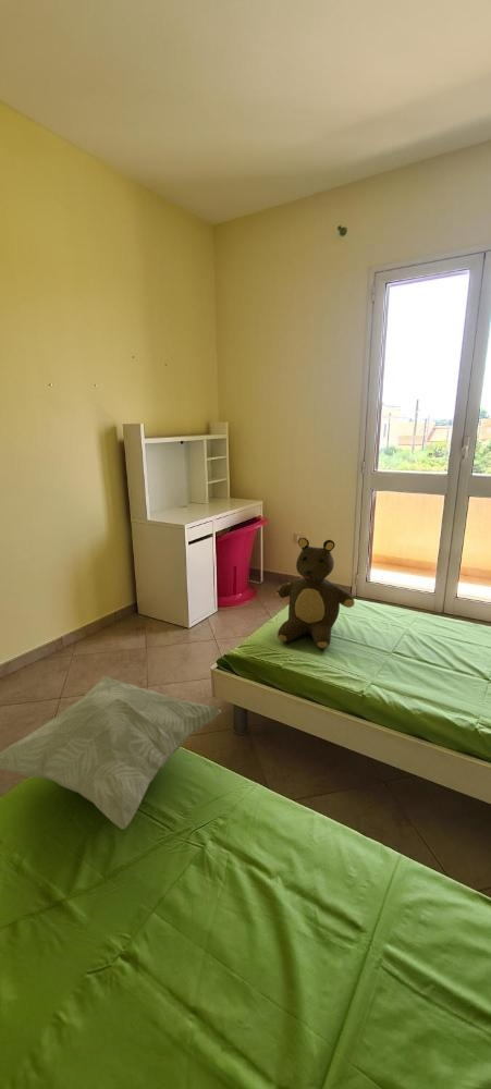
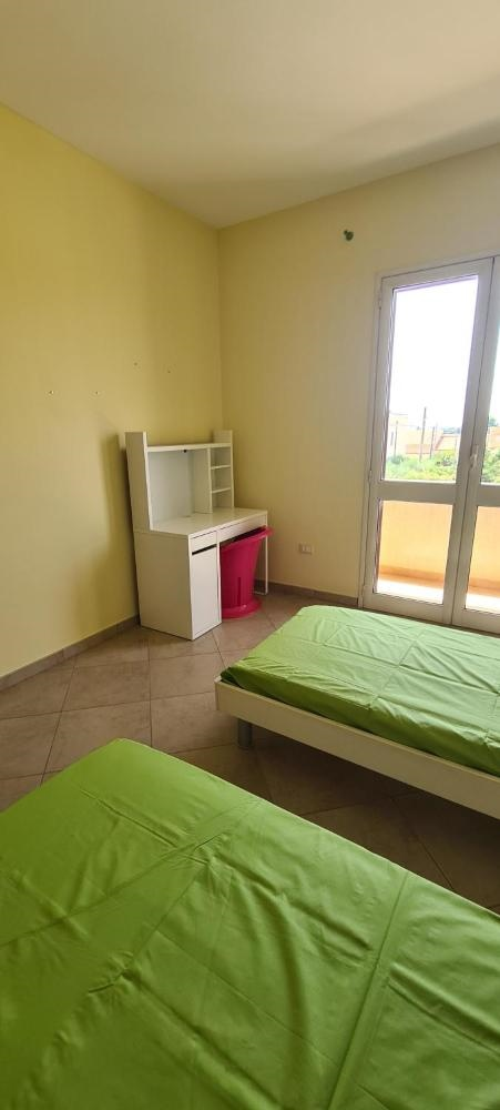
- teddy bear (310, 589)
- decorative pillow (112, 735)
